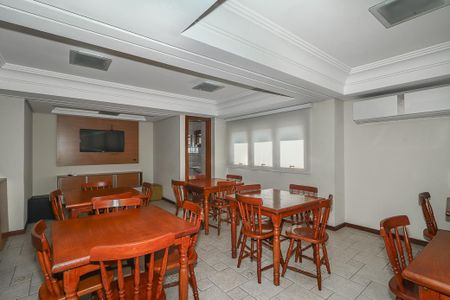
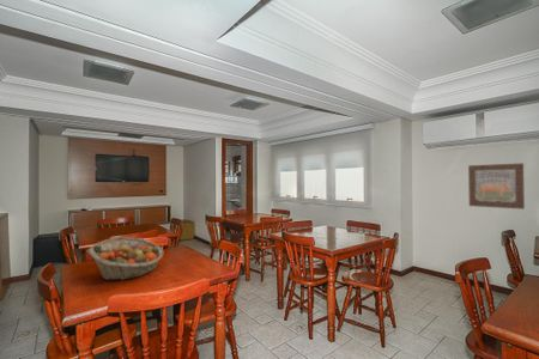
+ fruit basket (128, 256)
+ wall art (495, 185)
